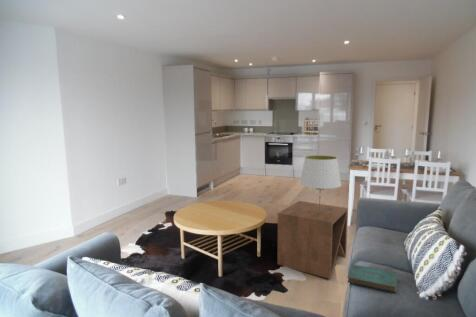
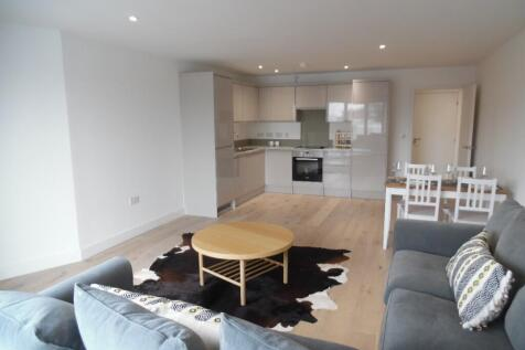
- side table (313, 236)
- book (372, 277)
- table lamp (320, 183)
